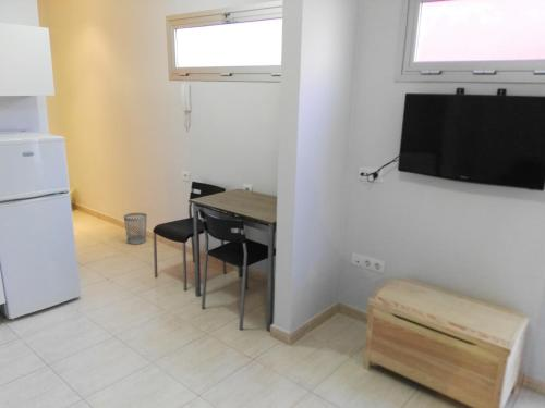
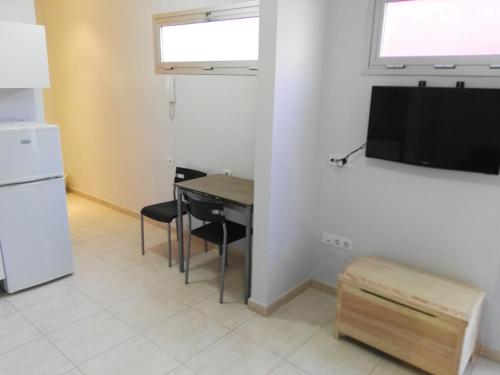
- wastebasket (135, 228)
